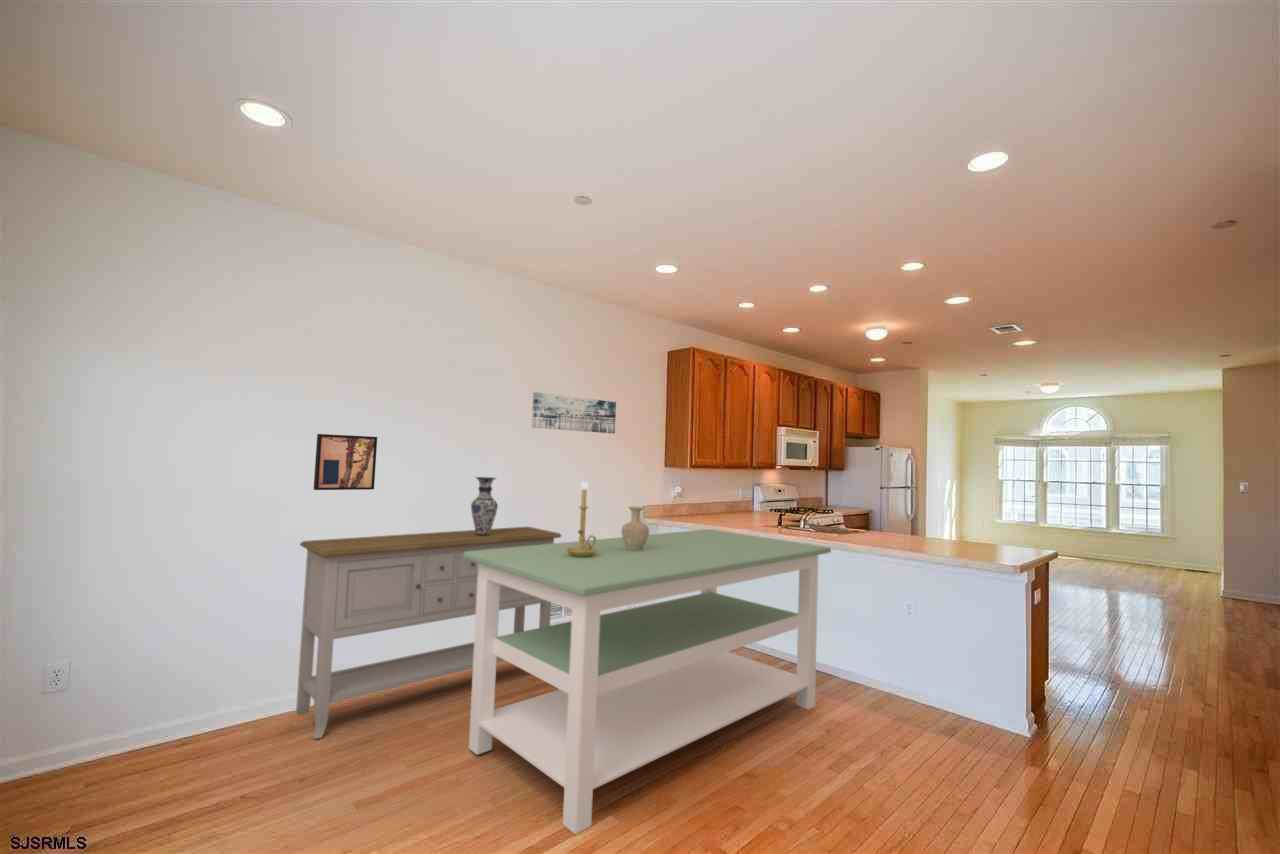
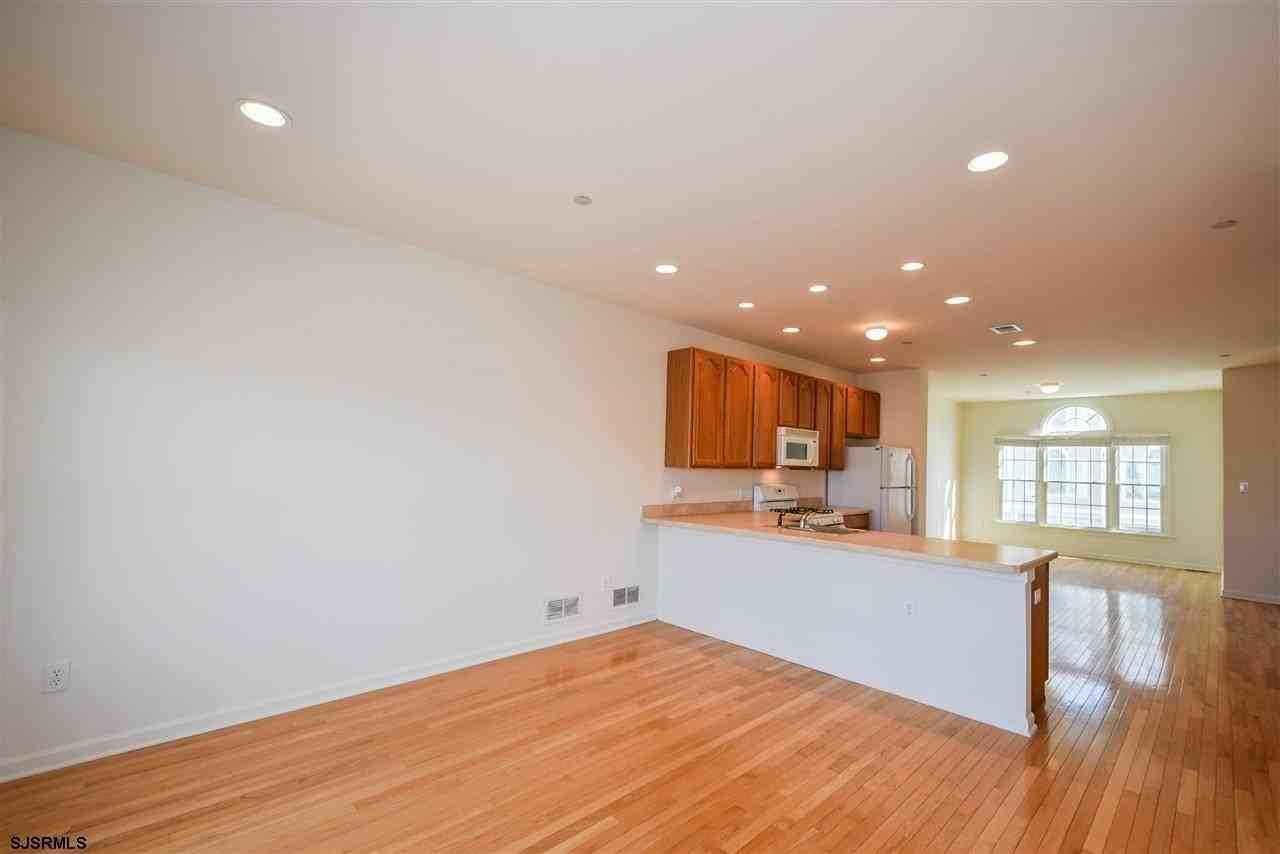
- vase (484, 505)
- vase (635, 527)
- wall art (576, 414)
- dining table (662, 636)
- candle holder (583, 518)
- wall art (346, 462)
- sideboard (440, 614)
